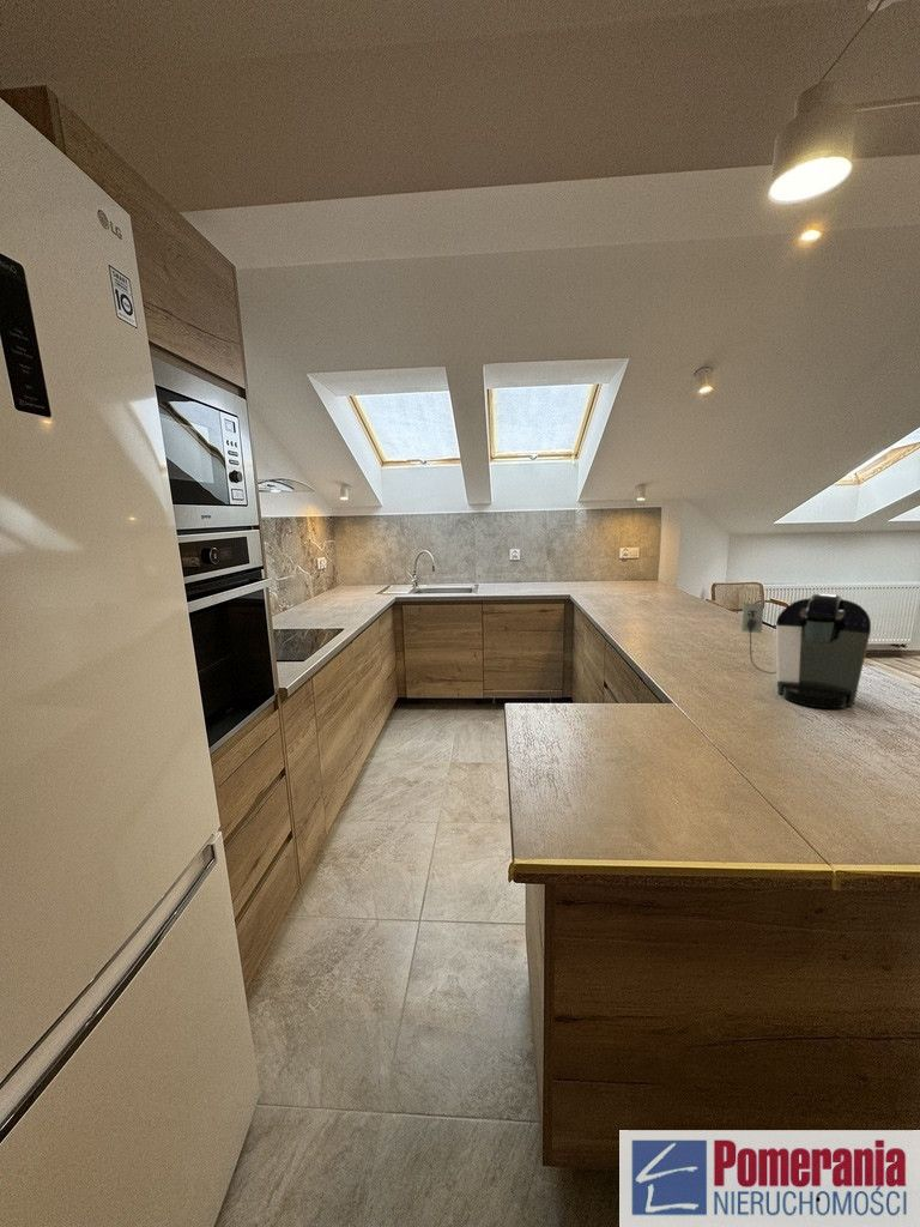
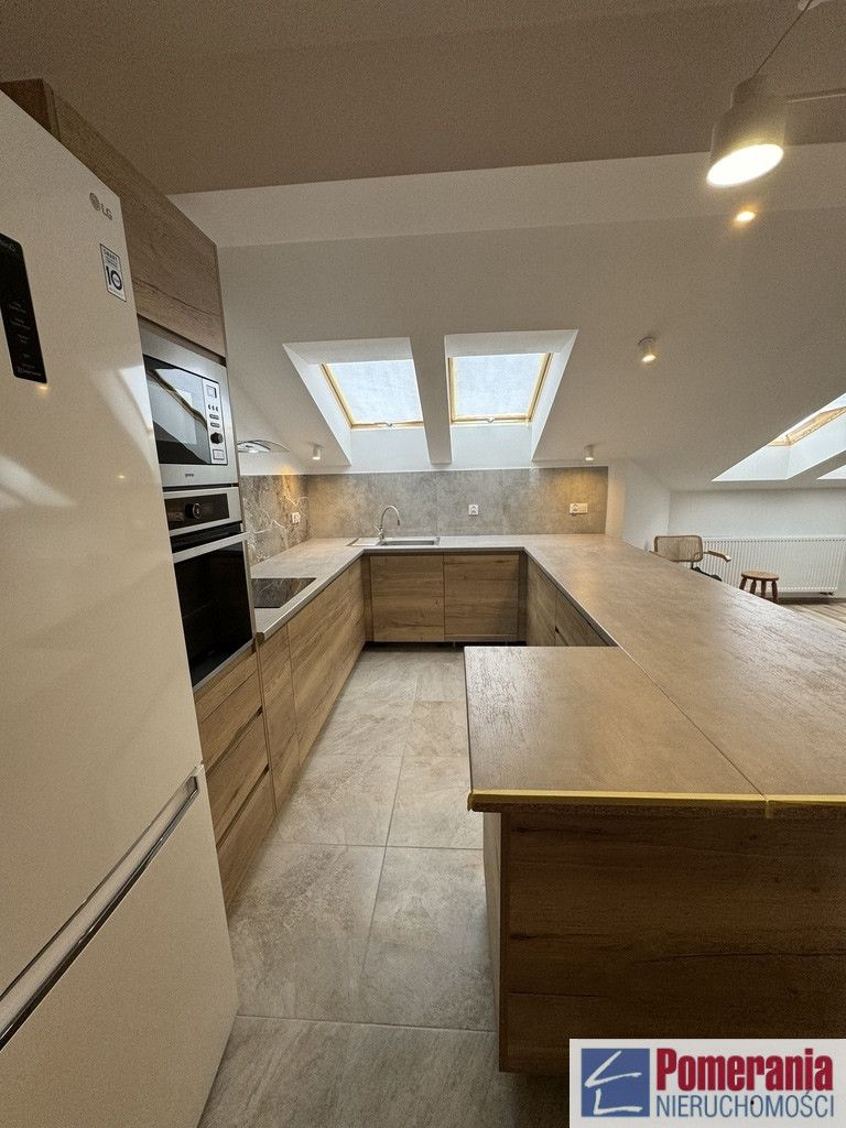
- coffee maker (795, 643)
